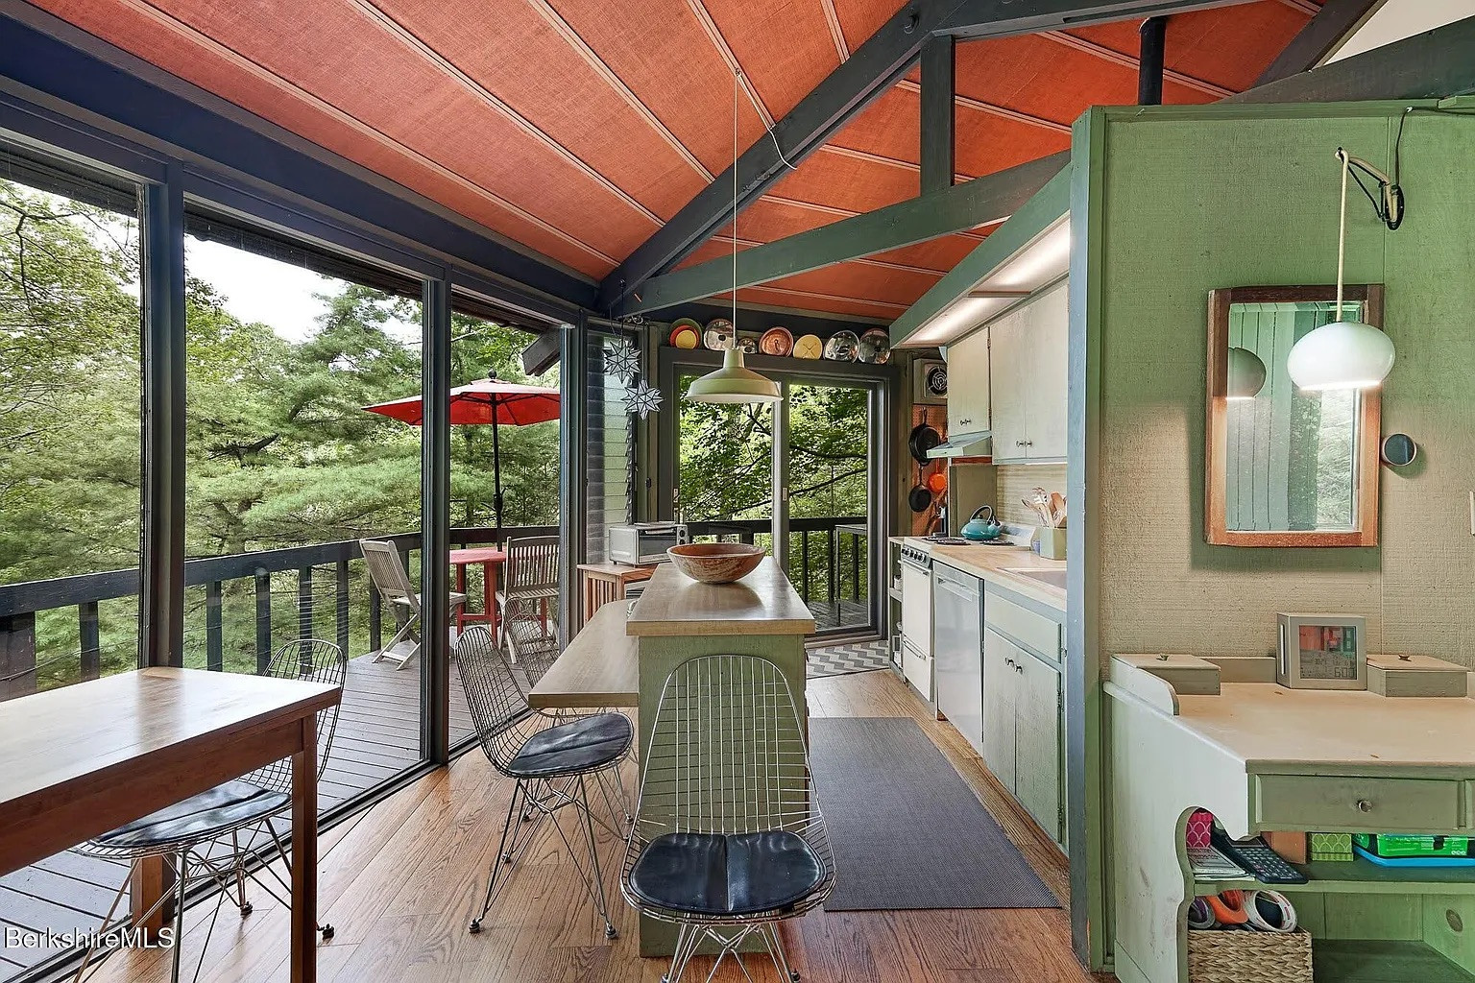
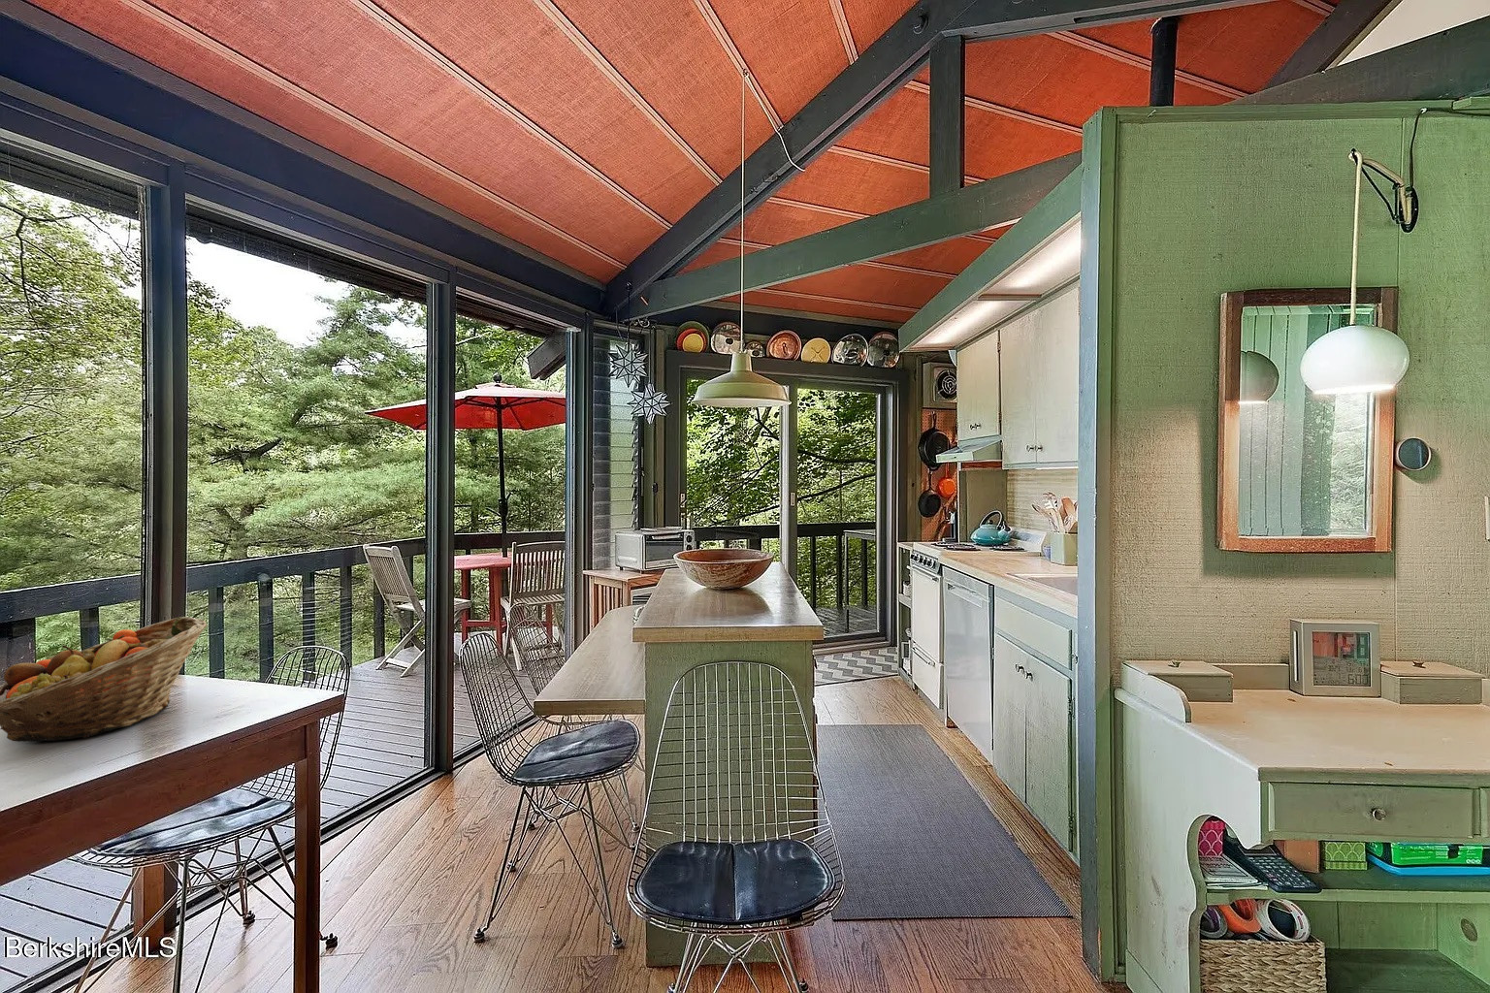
+ fruit basket (103, 673)
